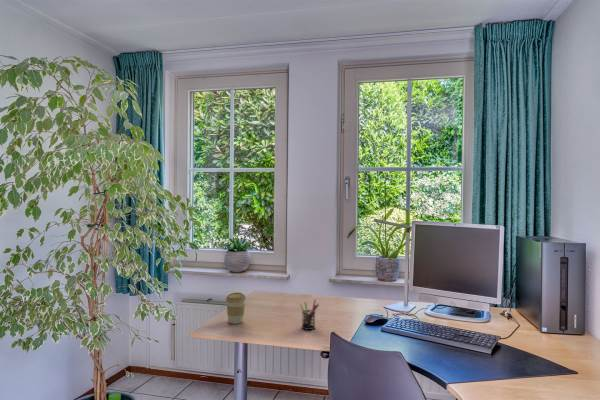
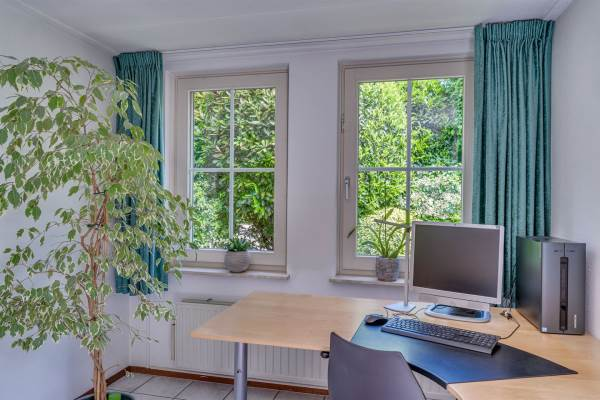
- coffee cup (235, 307)
- pen holder (308, 314)
